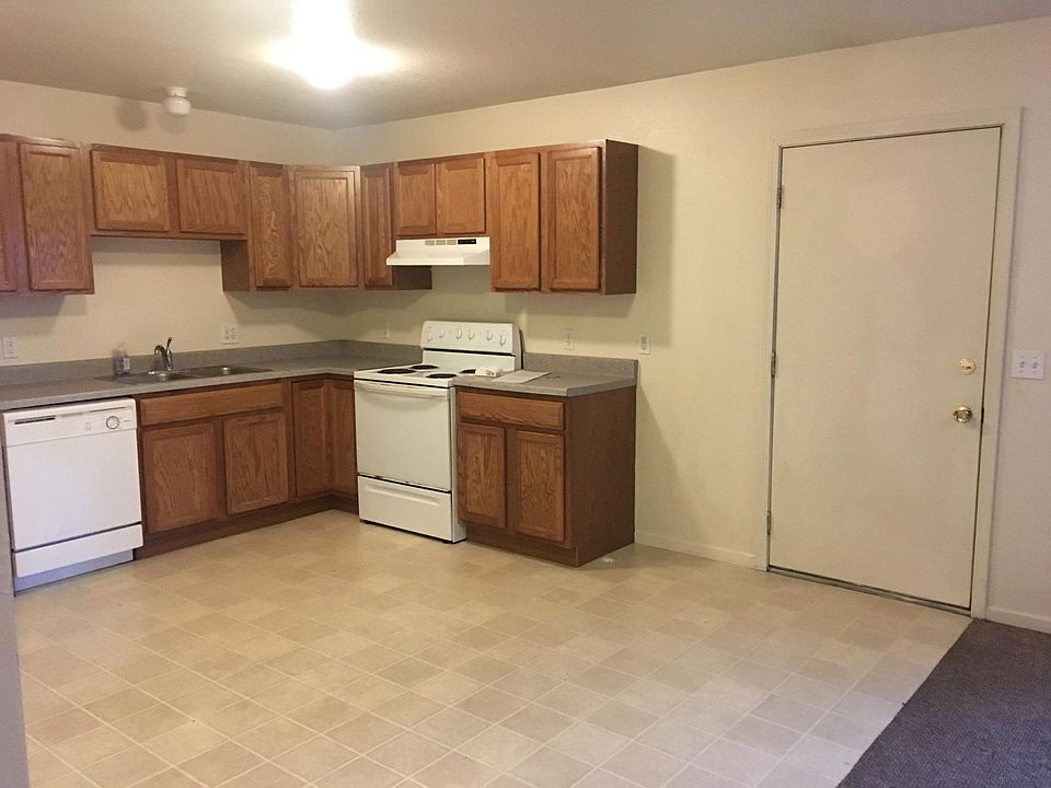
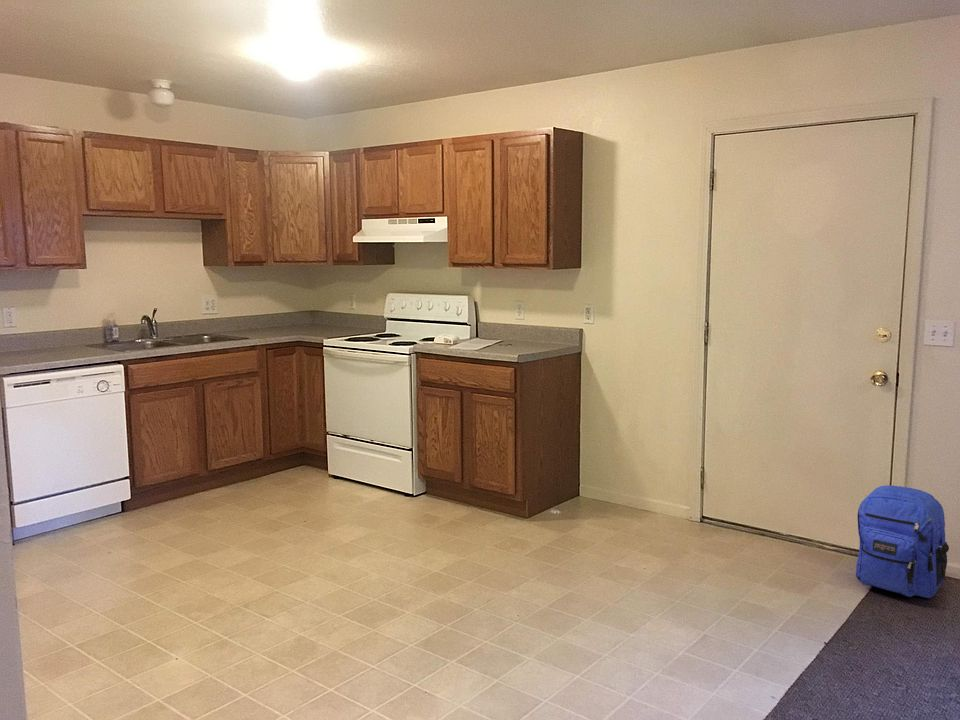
+ backpack (900, 539)
